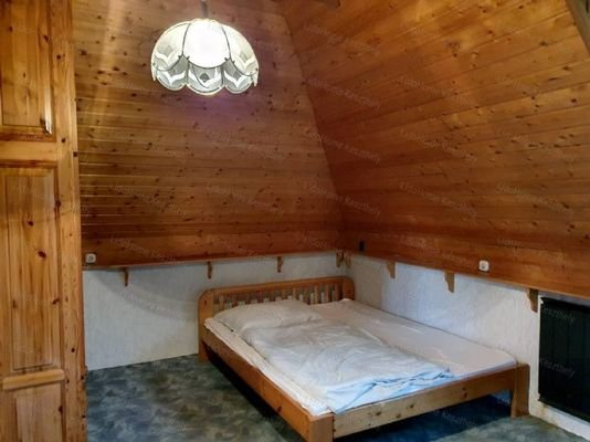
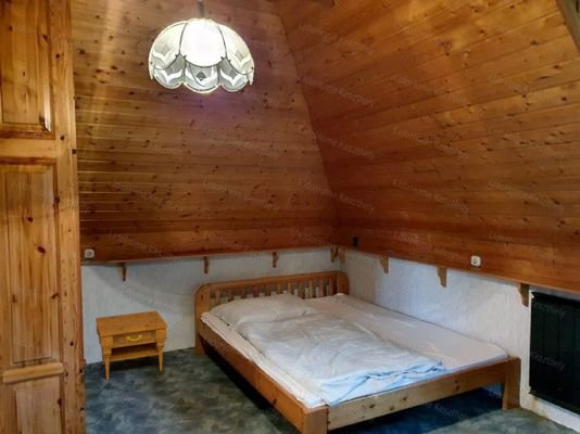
+ nightstand (130, 344)
